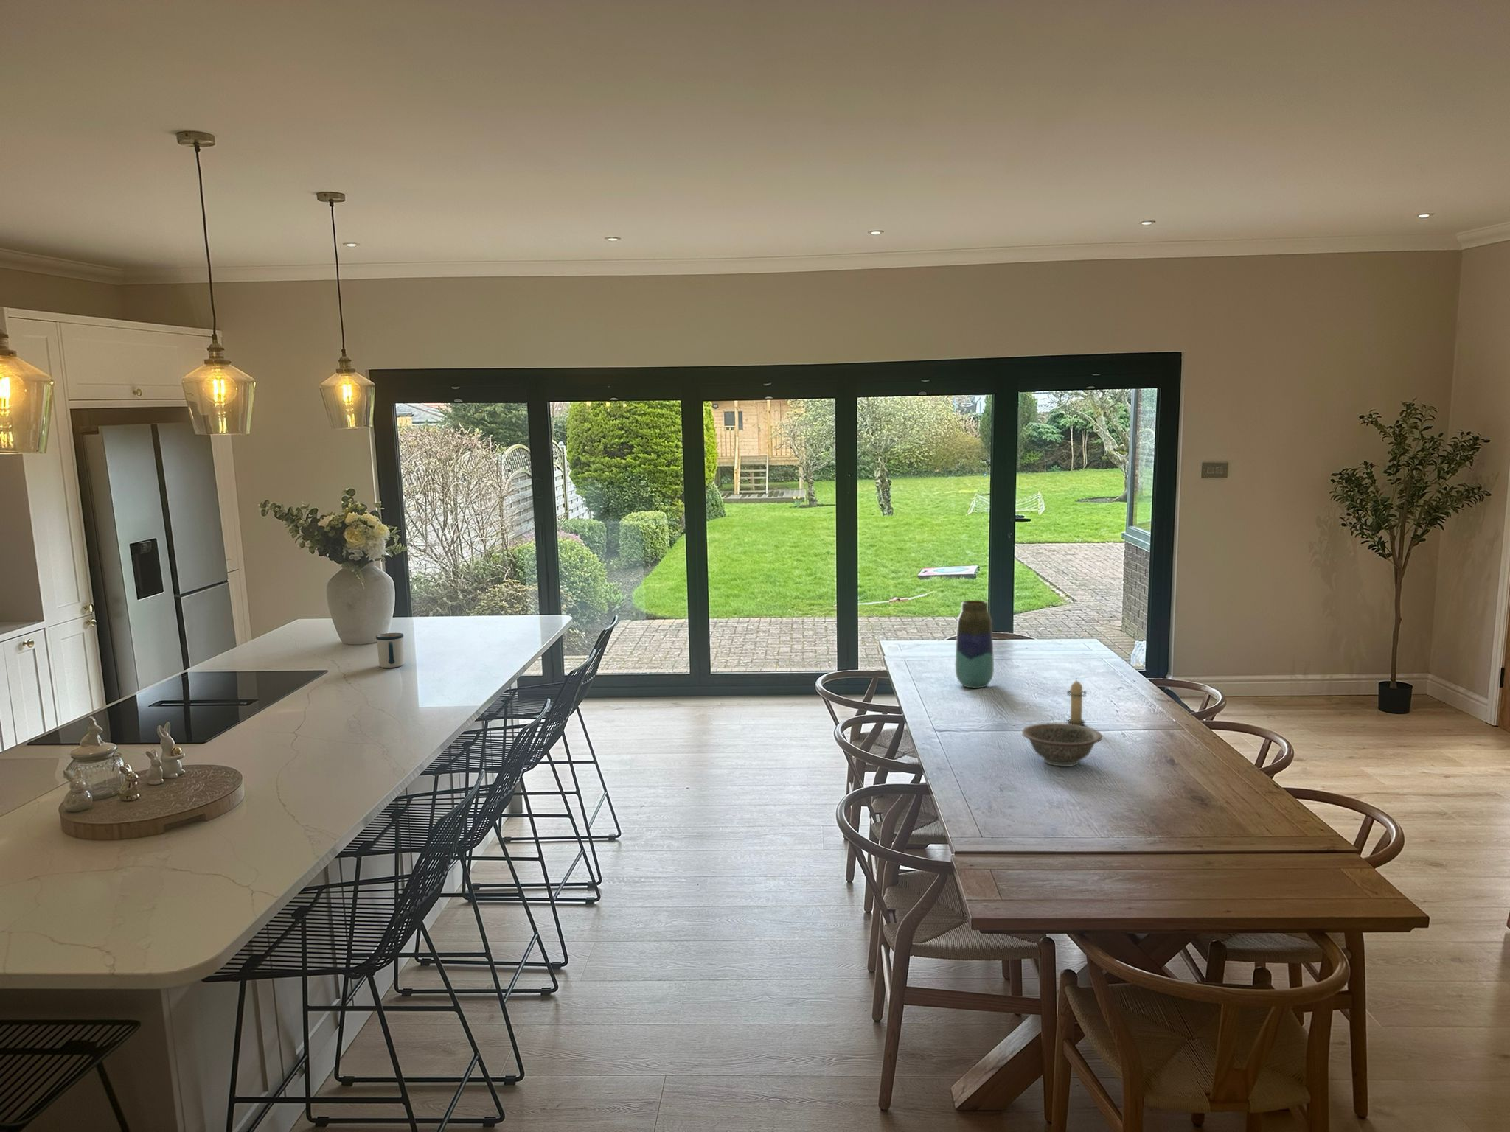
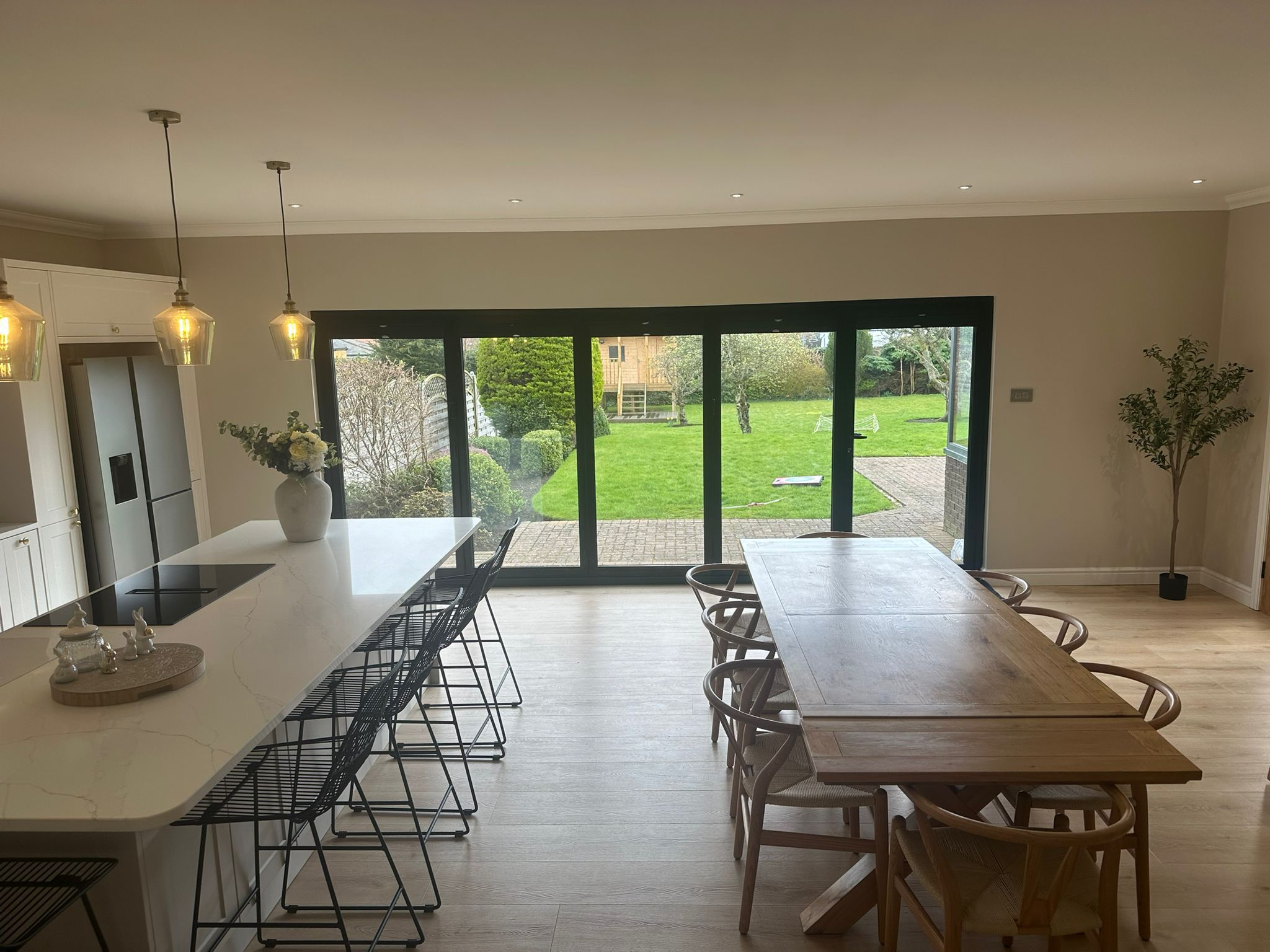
- vase (974, 643)
- mug (390, 650)
- decorative bowl (1061, 747)
- candle (1076, 700)
